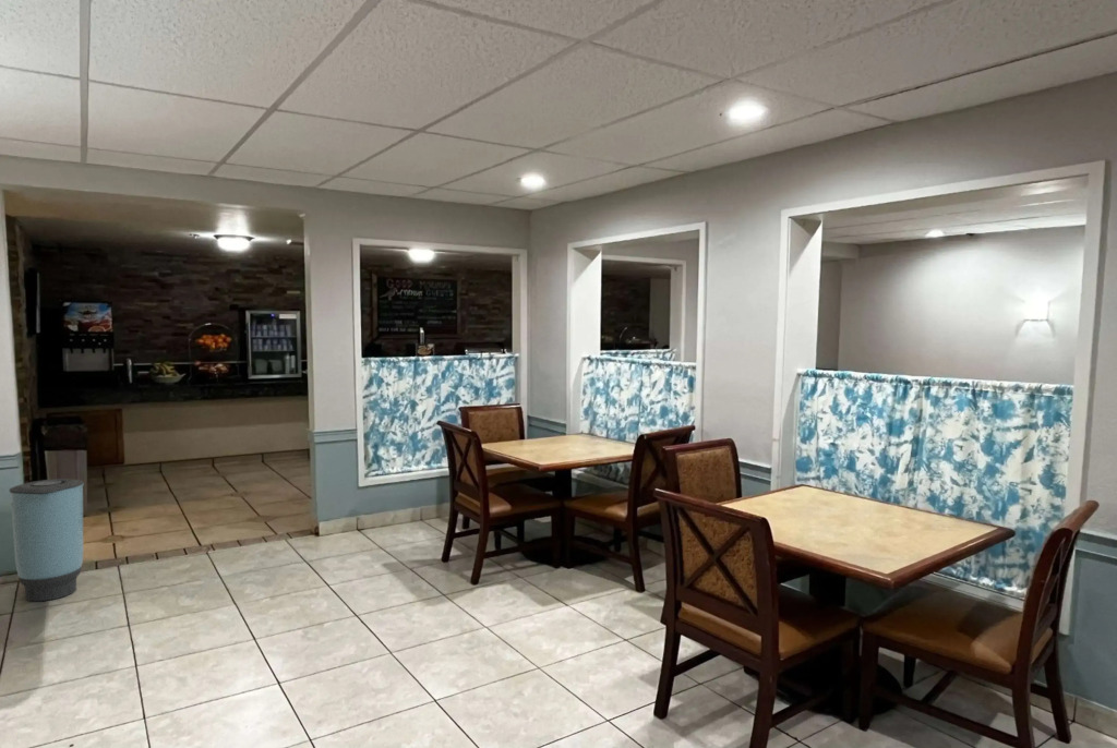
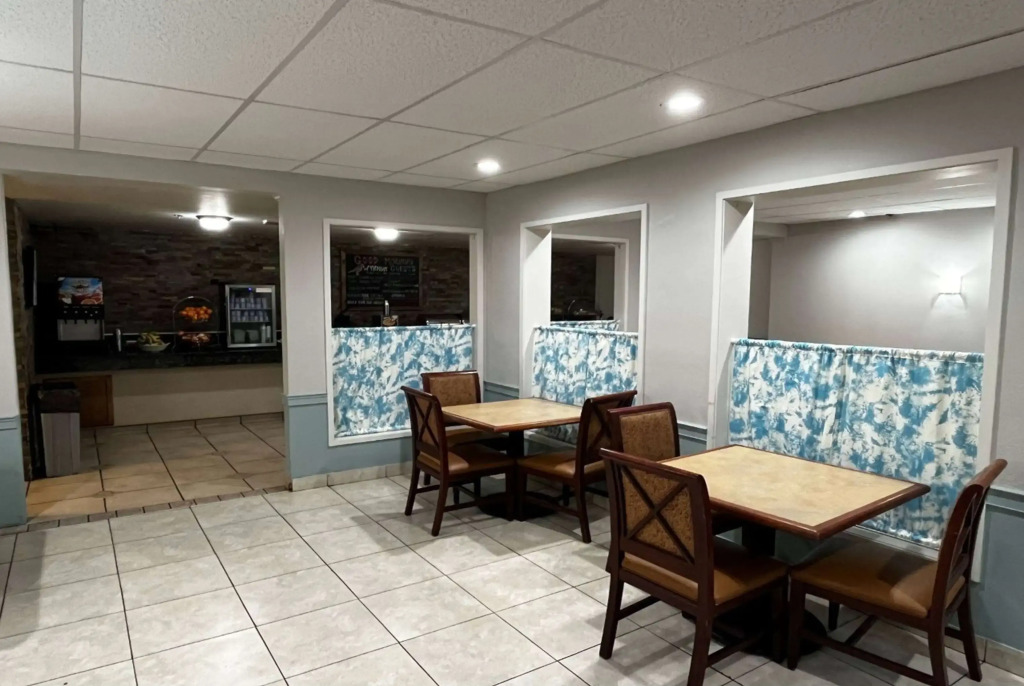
- trash can (49, 536)
